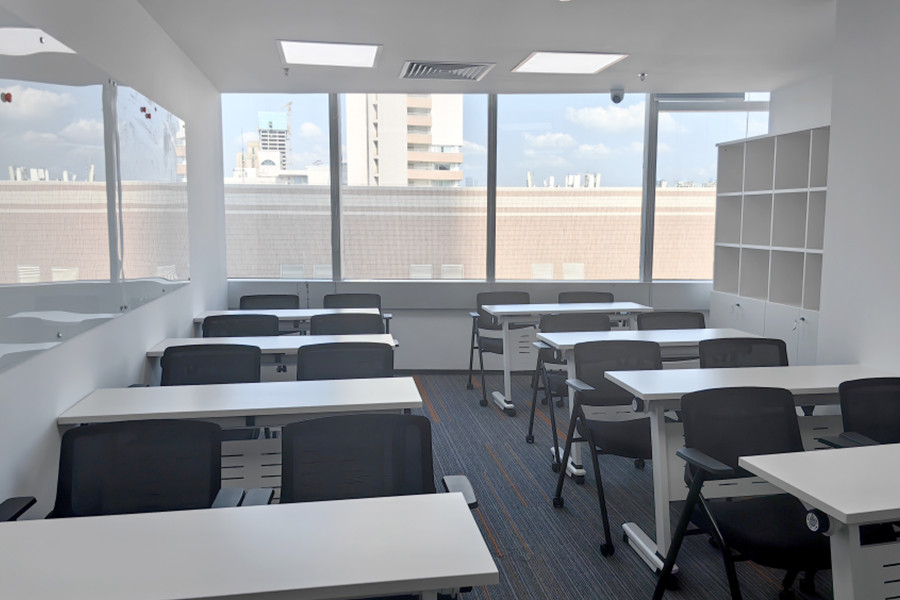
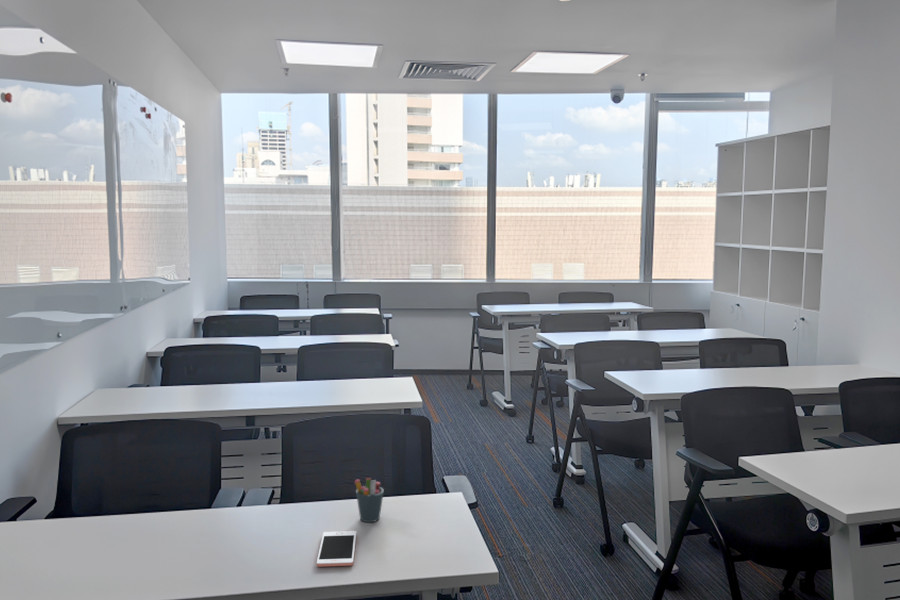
+ cell phone (337, 547)
+ pen holder (369, 497)
